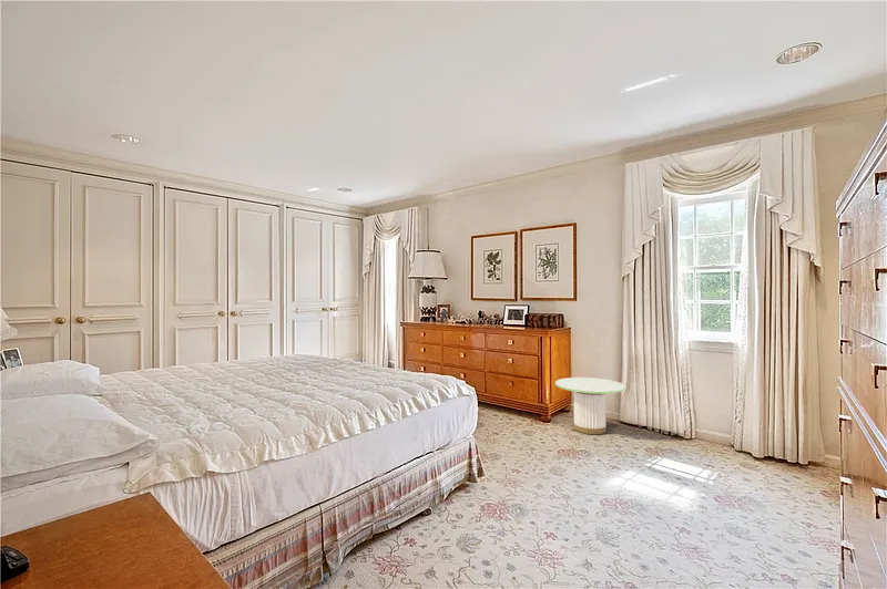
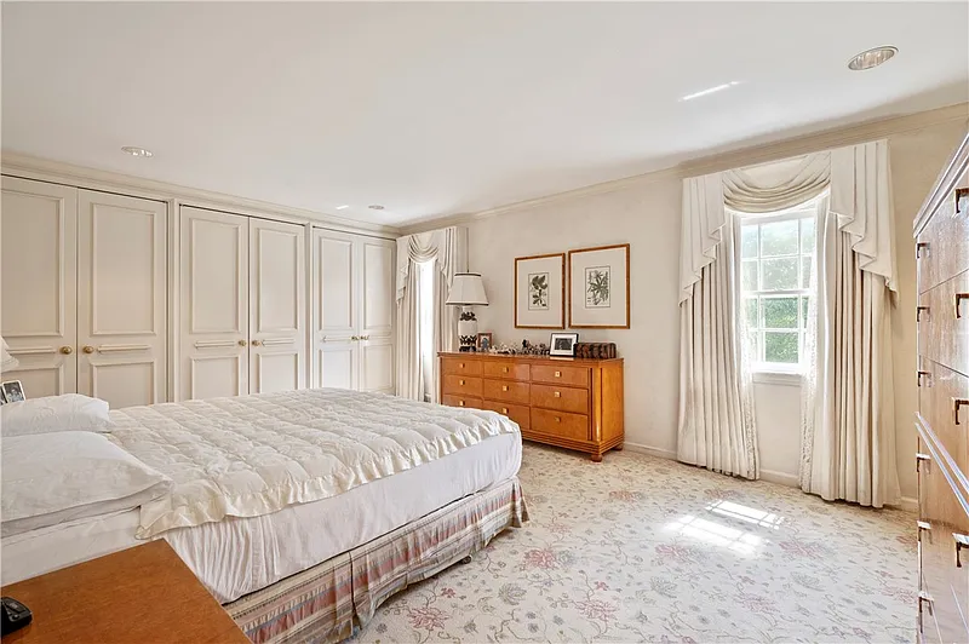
- side table (589, 406)
